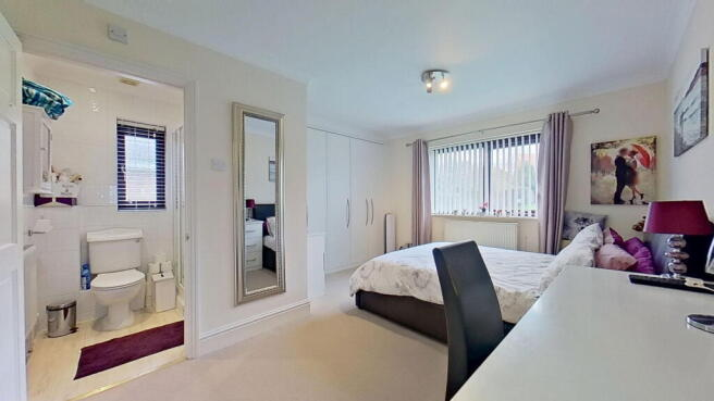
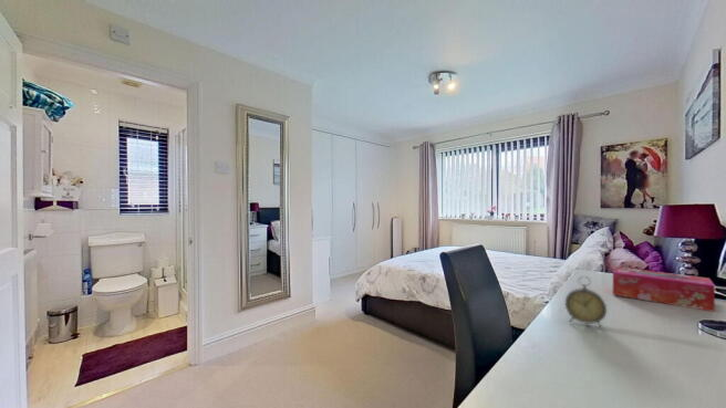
+ alarm clock (584, 300)
+ tissue box (658, 286)
